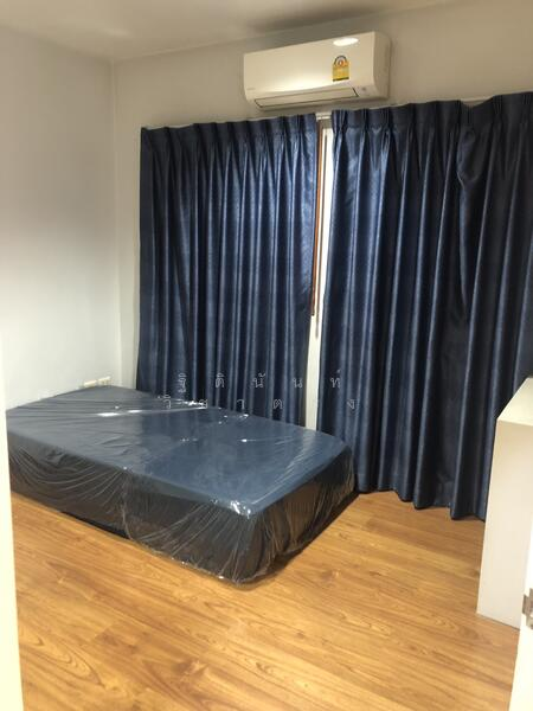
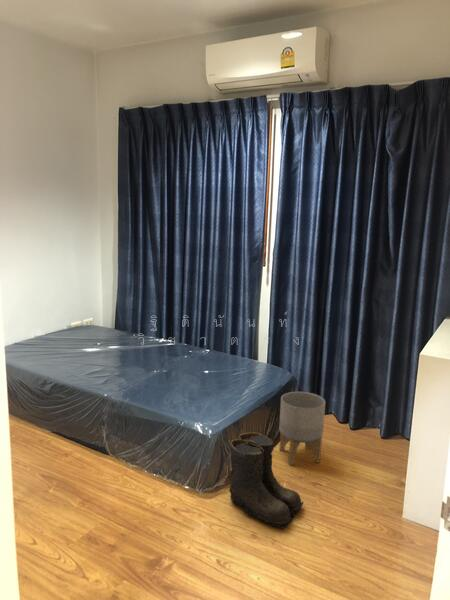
+ boots (265, 476)
+ planter (301, 428)
